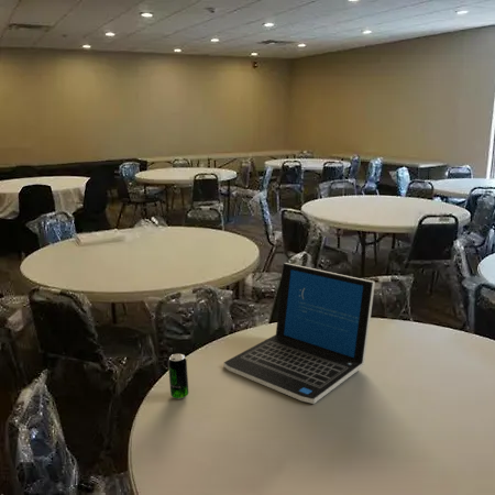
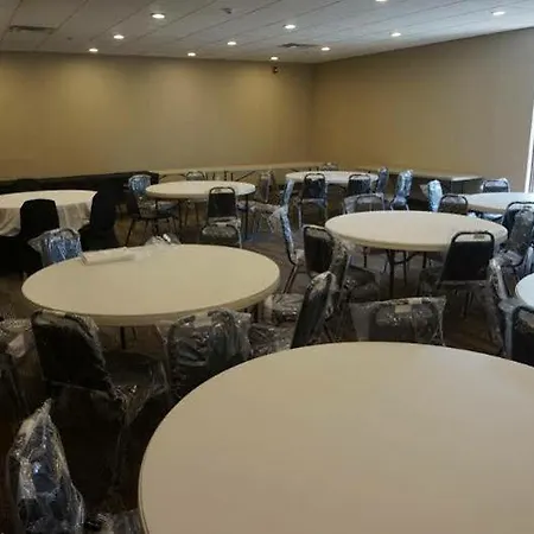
- beverage can (178, 376)
- laptop (297, 326)
